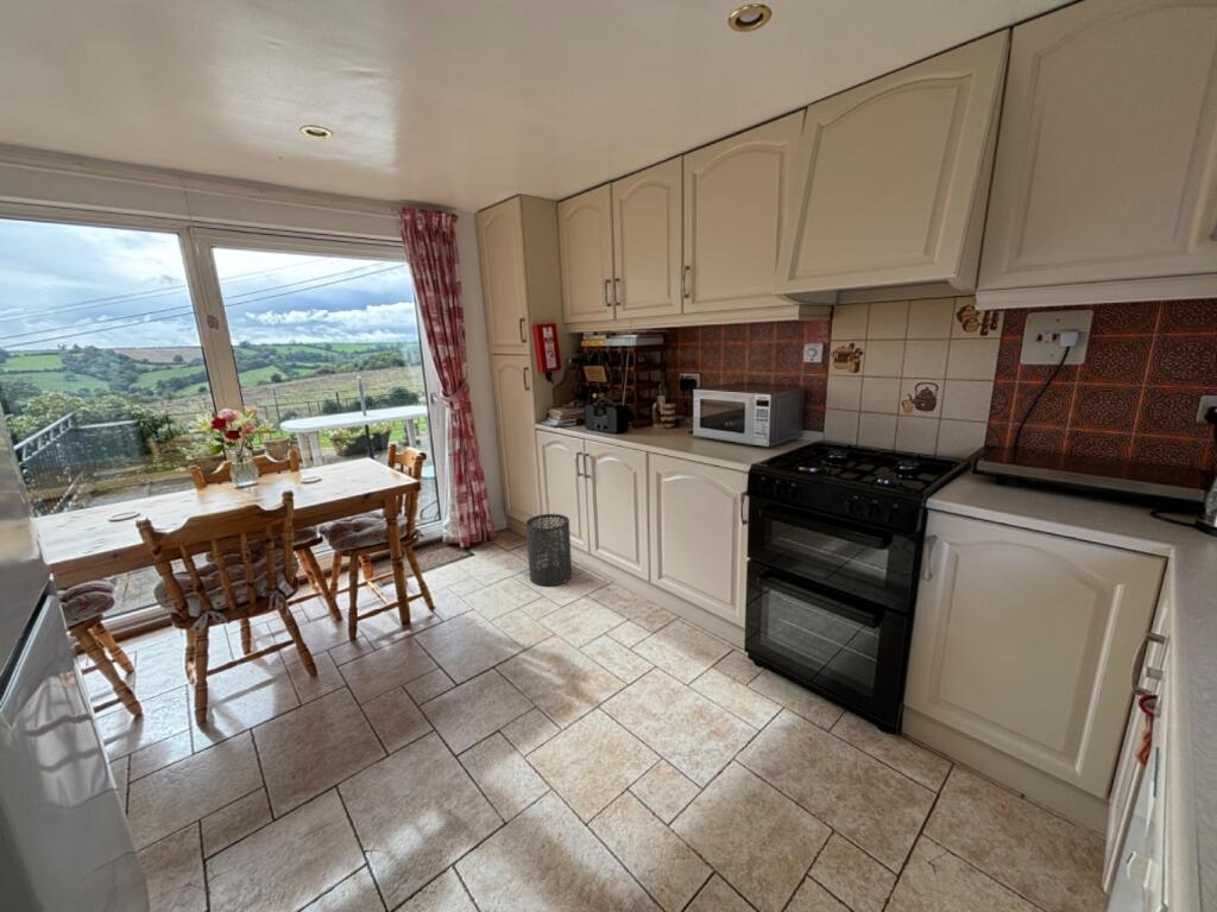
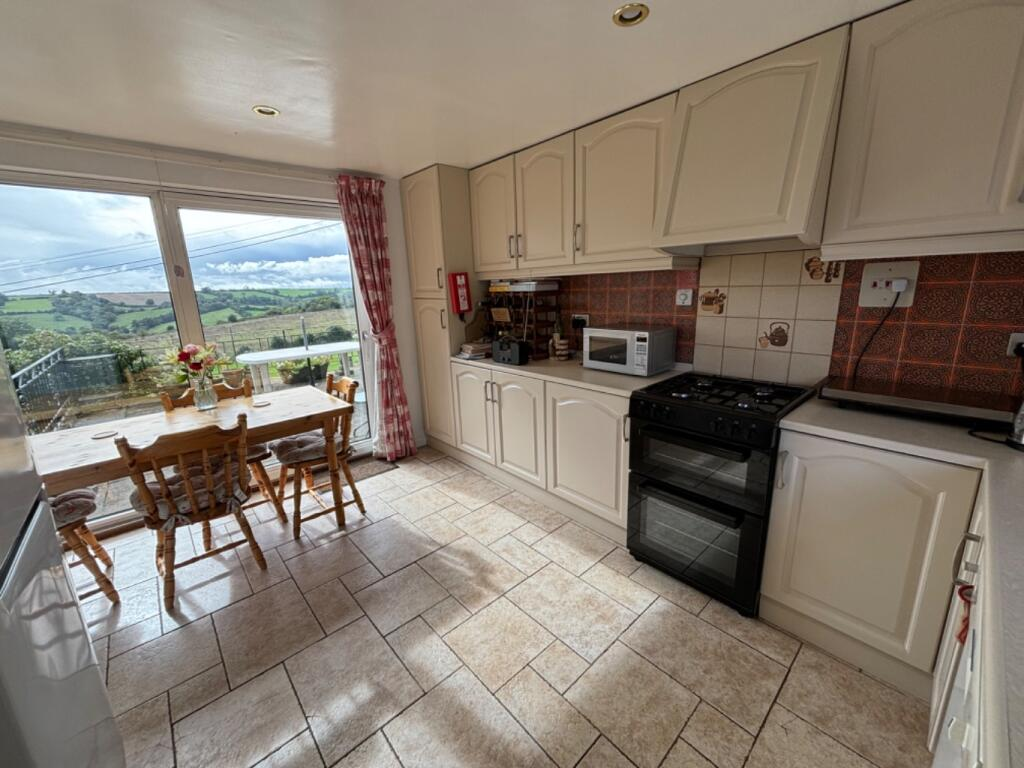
- trash can (549, 549)
